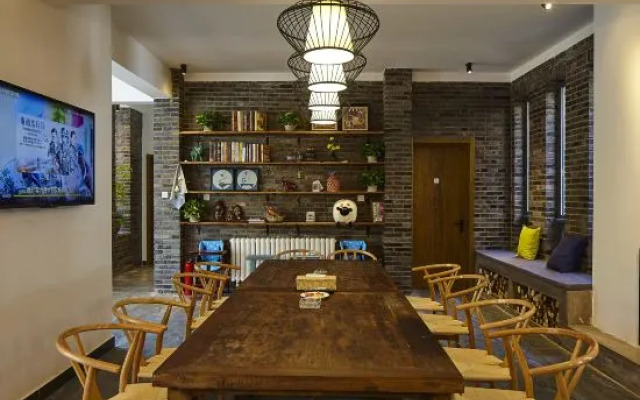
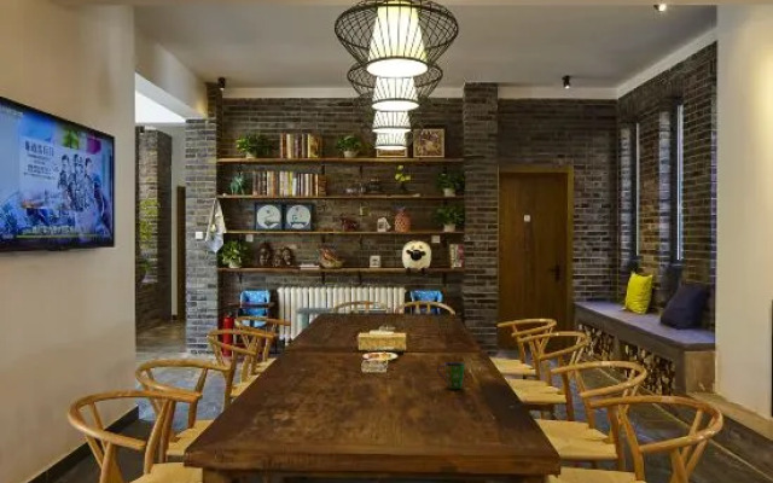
+ cup (451, 376)
